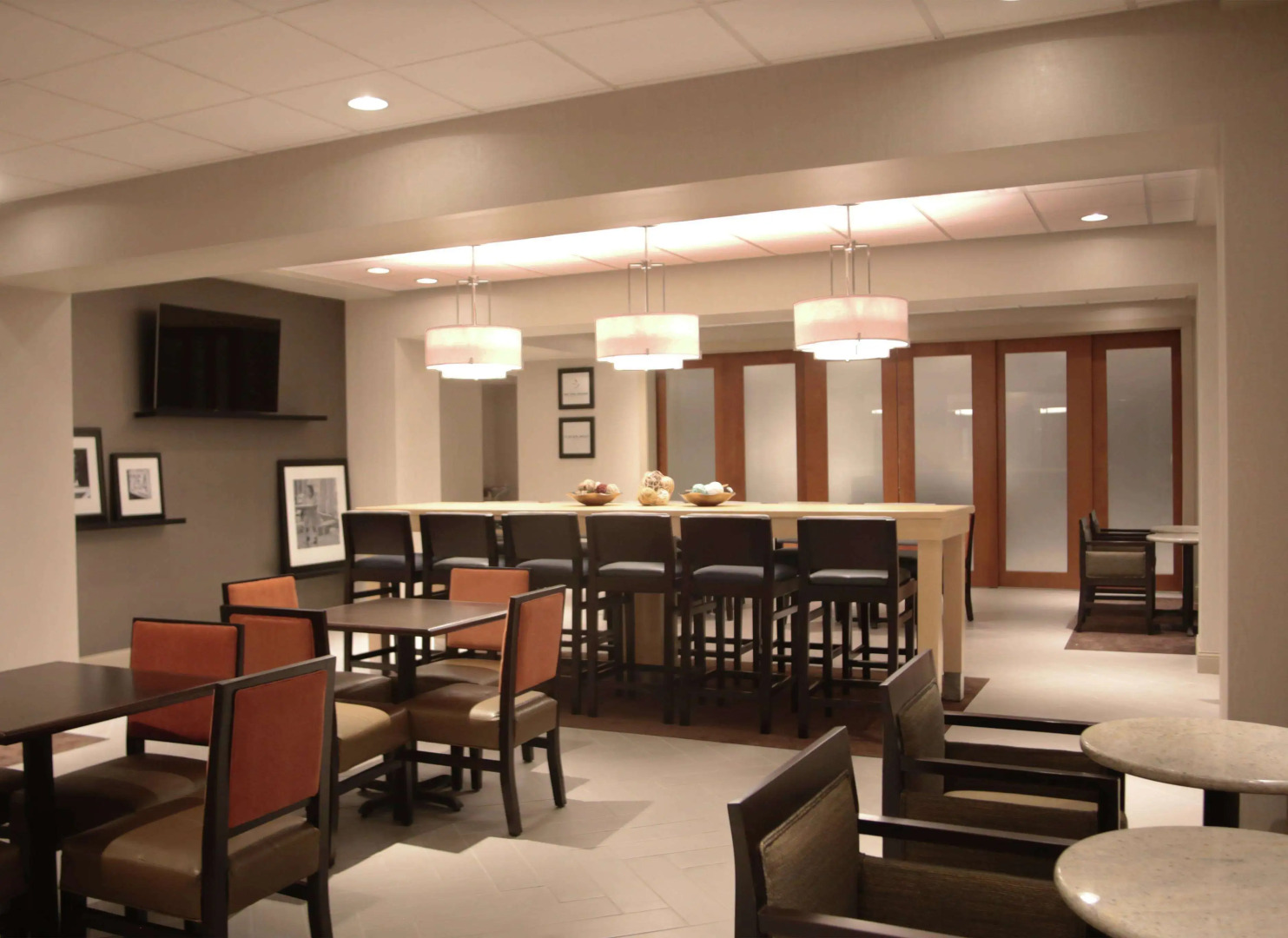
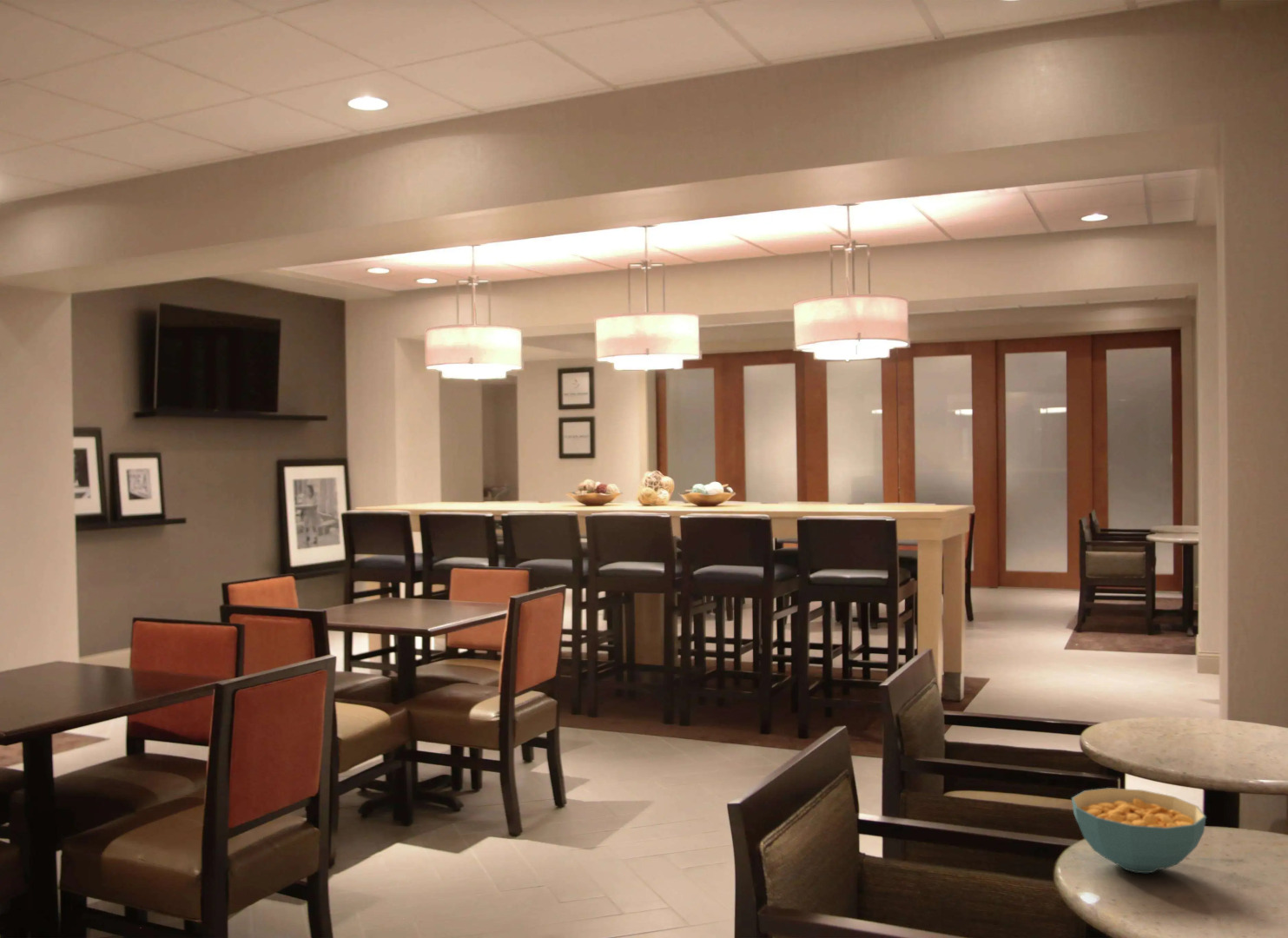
+ cereal bowl (1137, 836)
